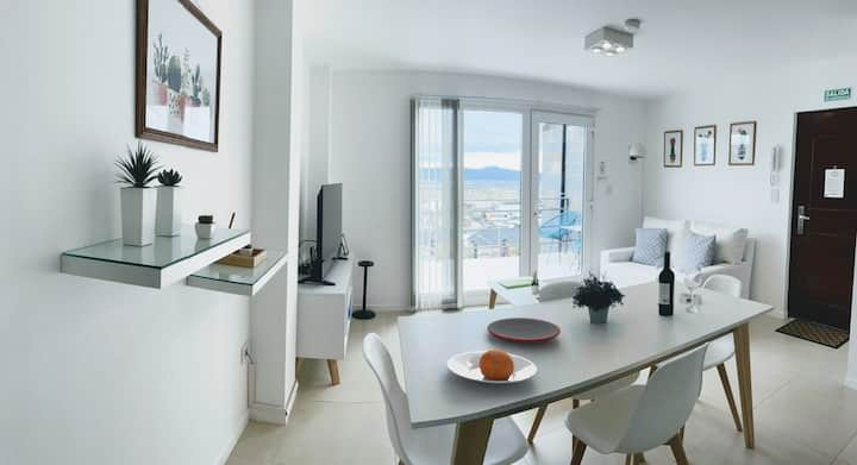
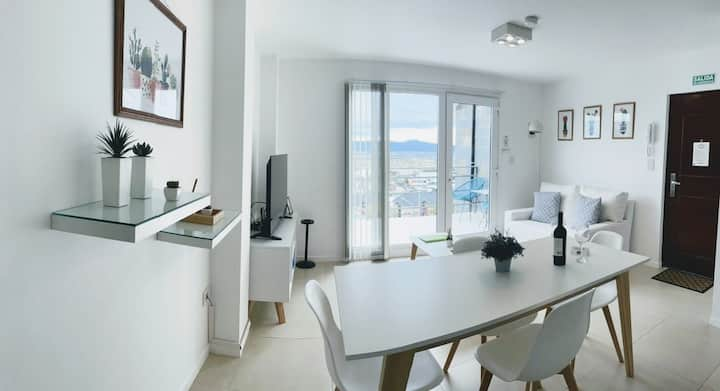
- plate (523, 329)
- plate (490, 362)
